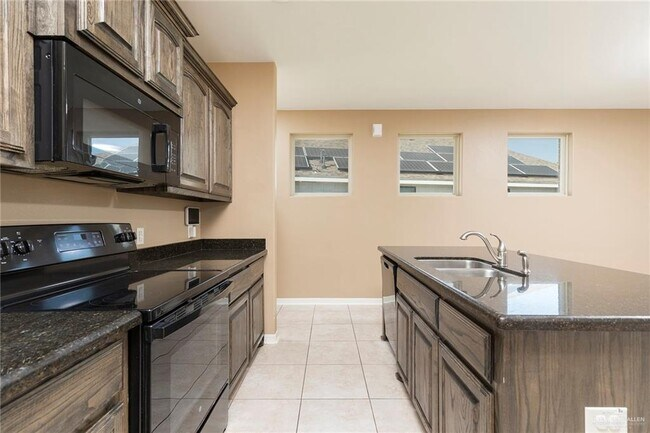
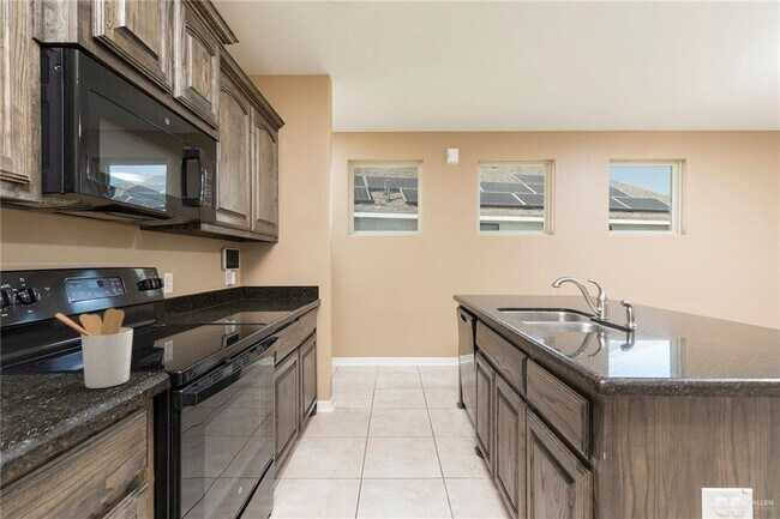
+ utensil holder (94, 346)
